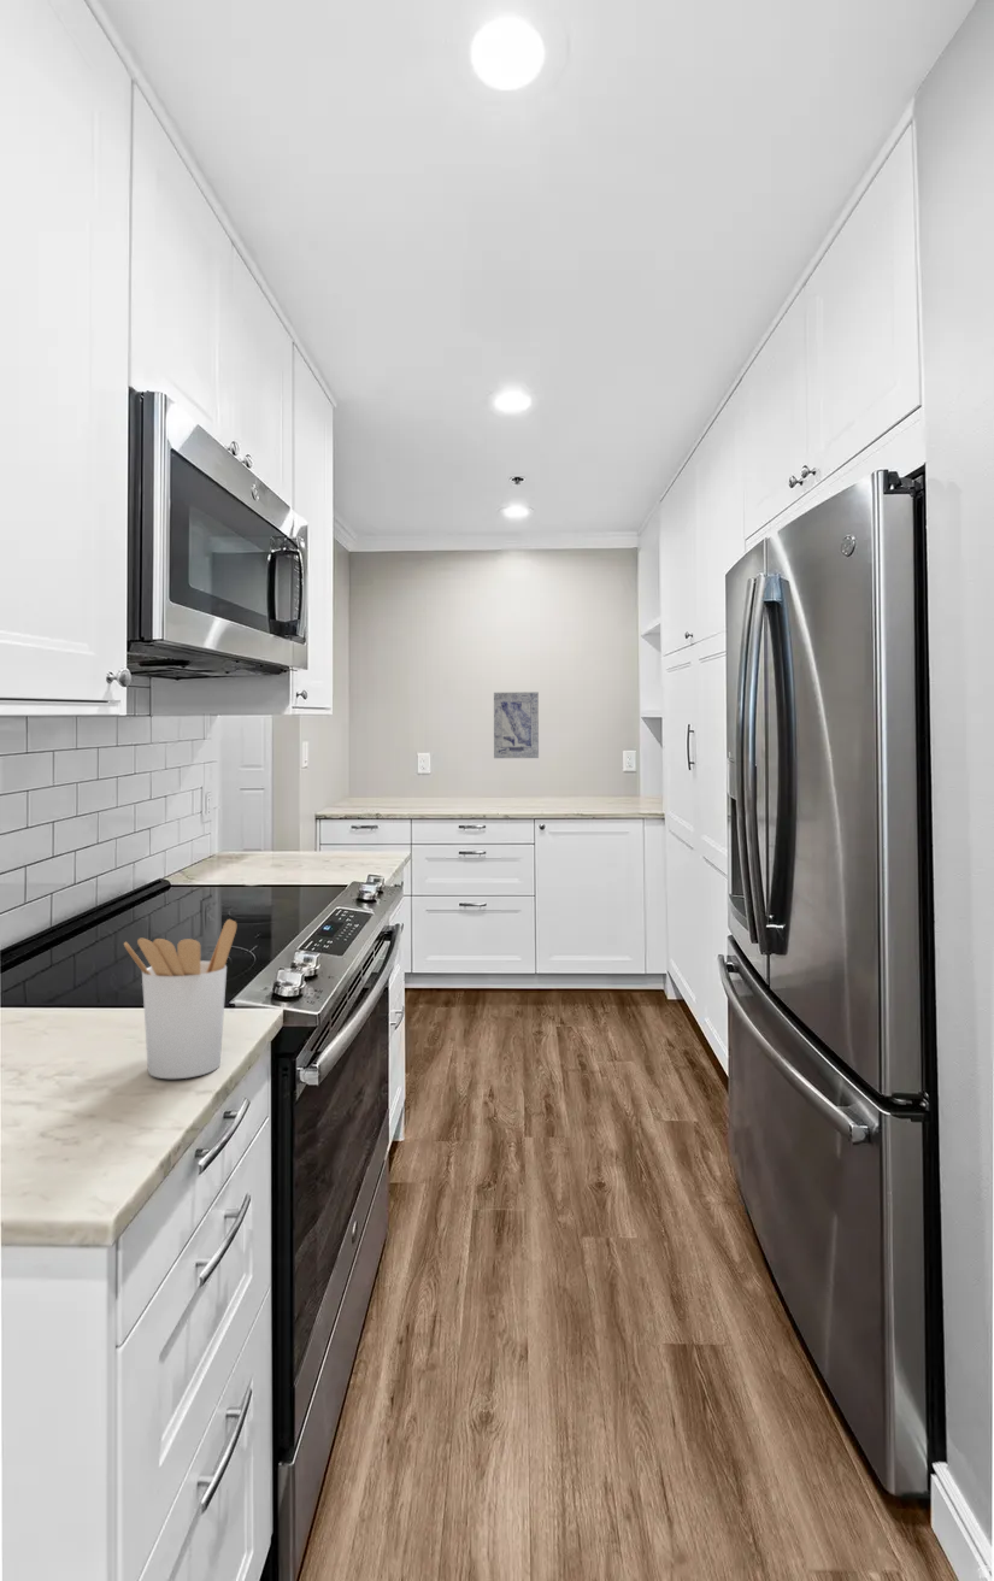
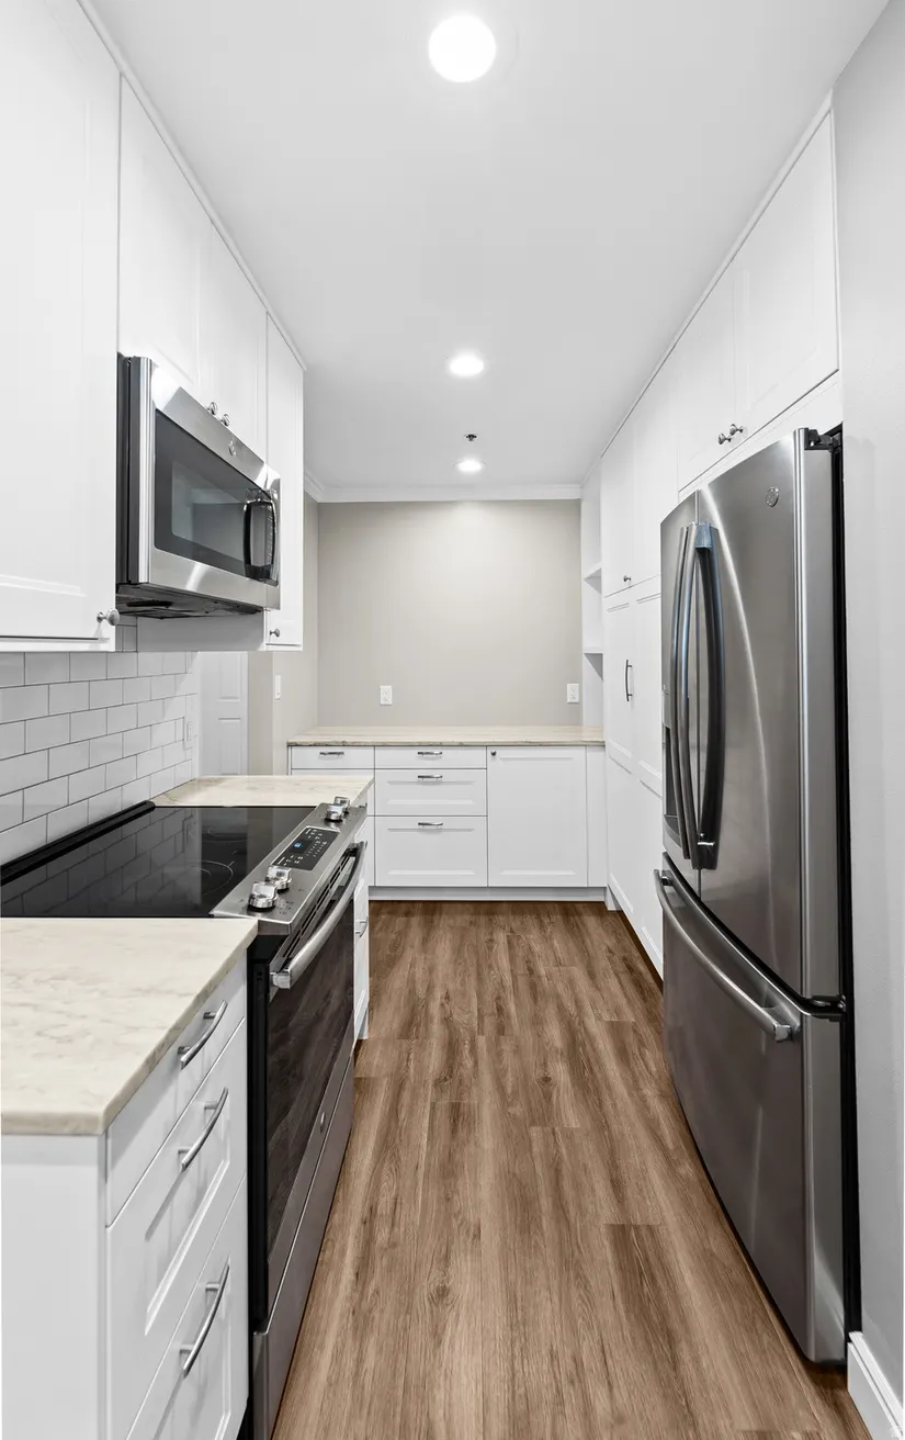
- utensil holder (180, 998)
- wall art (516, 724)
